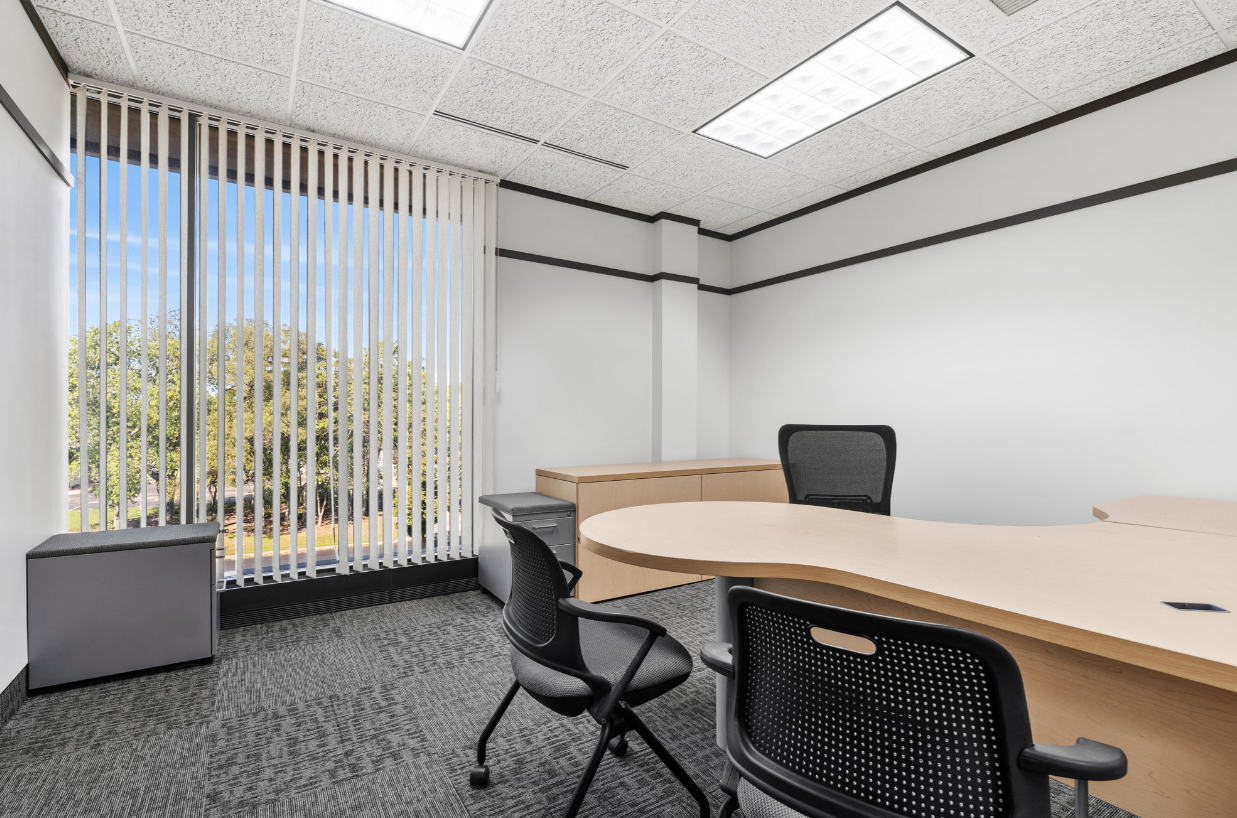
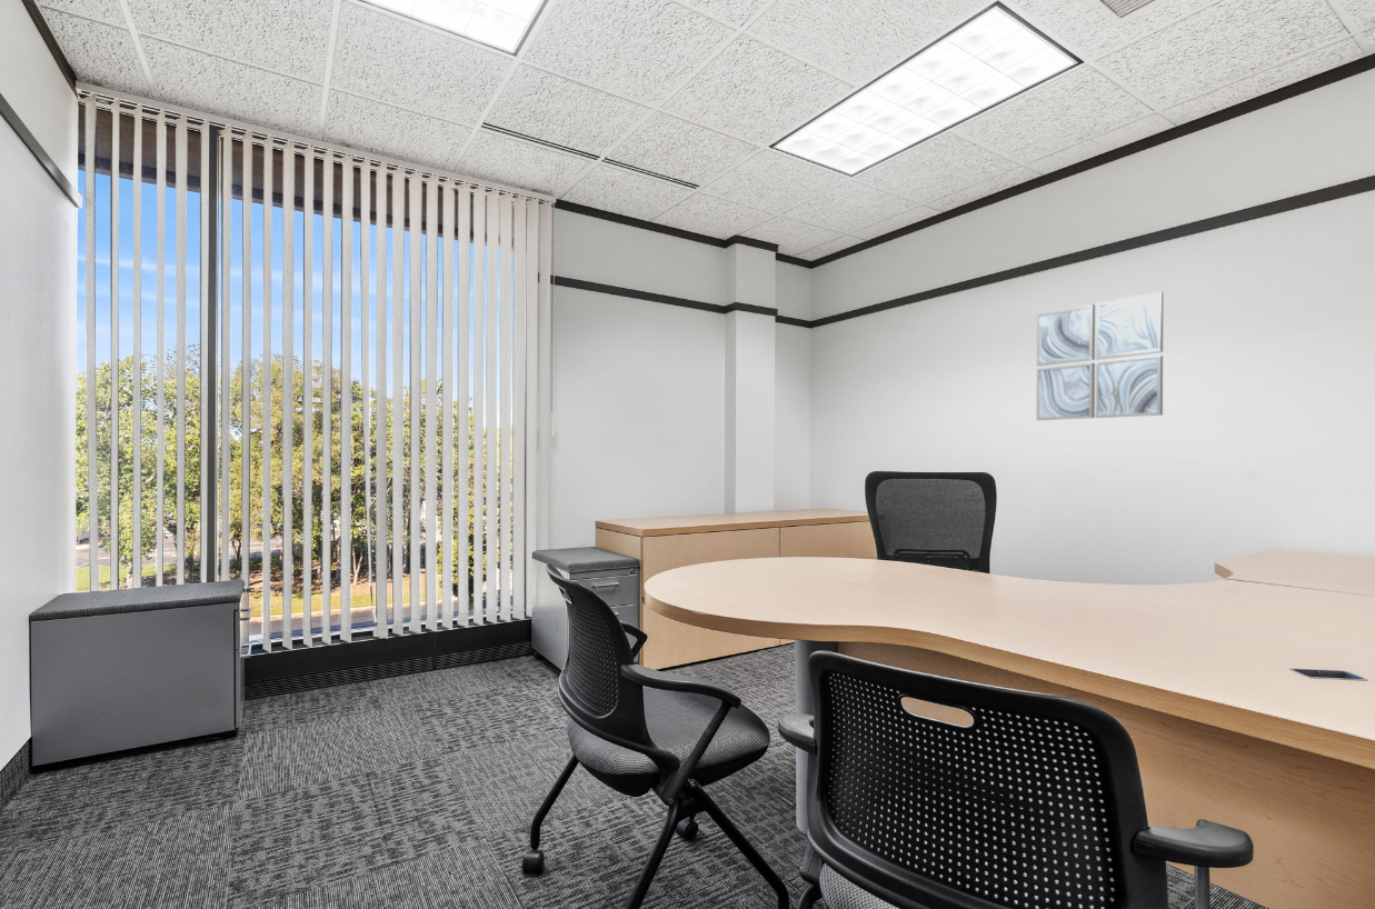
+ wall art (1094, 359)
